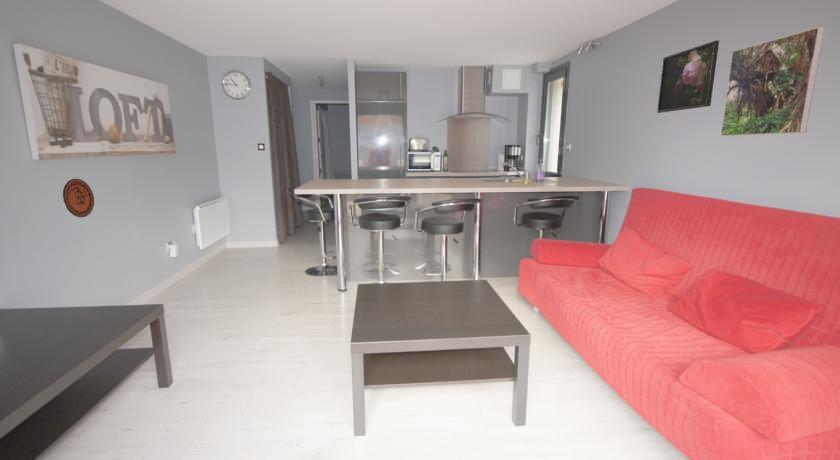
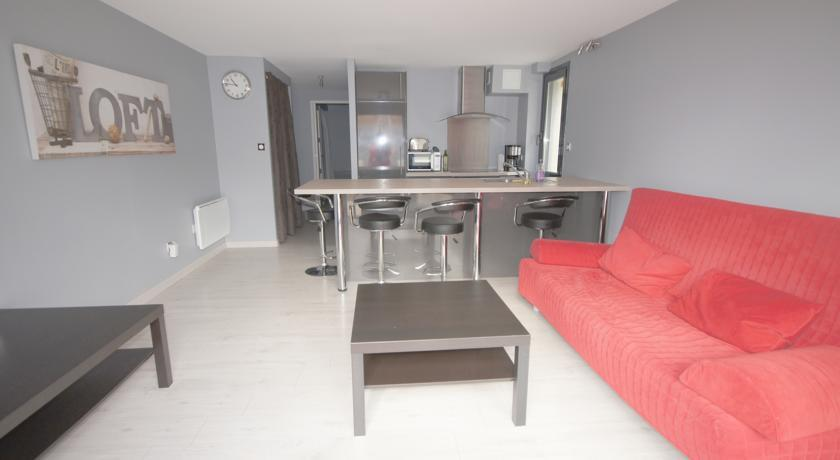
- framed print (765, 88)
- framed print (685, 80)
- decorative plate (78, 198)
